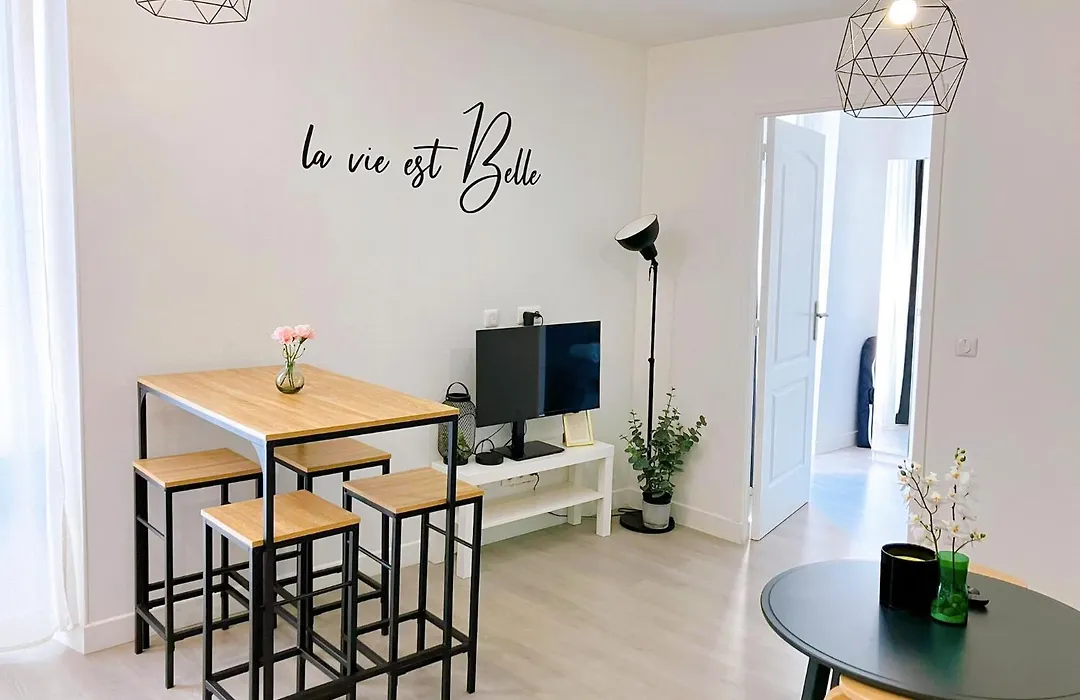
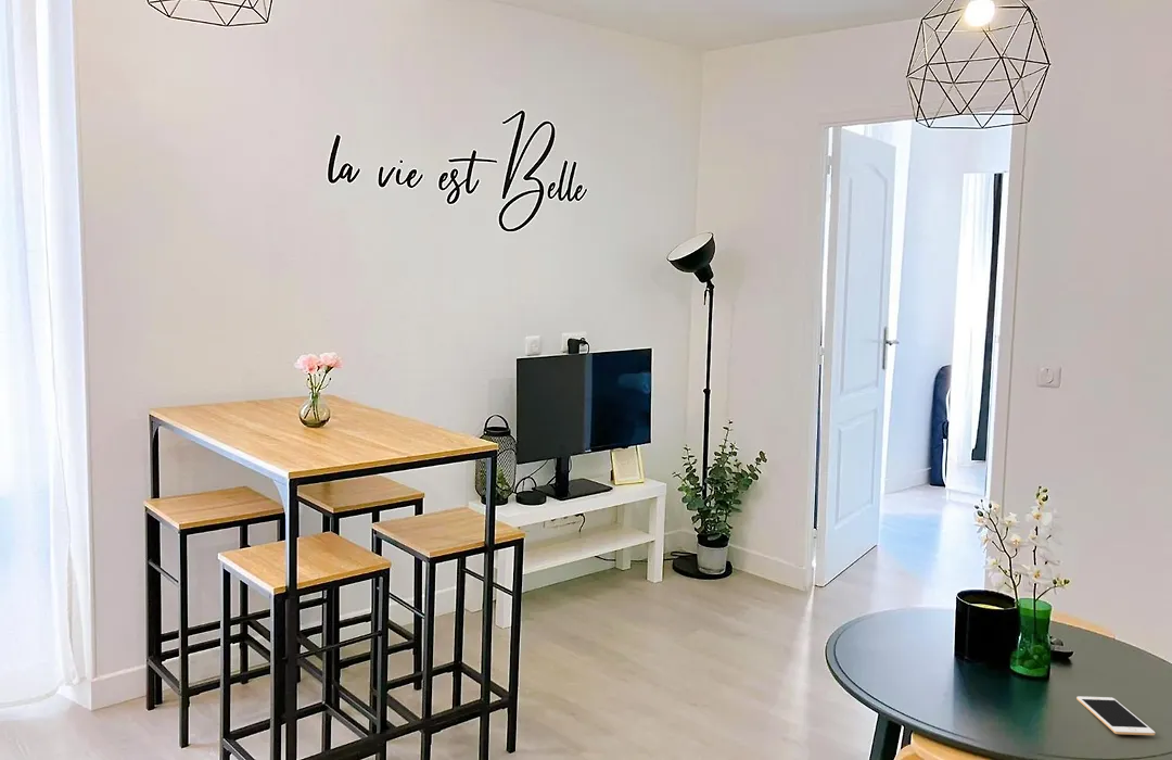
+ cell phone (1113, 714)
